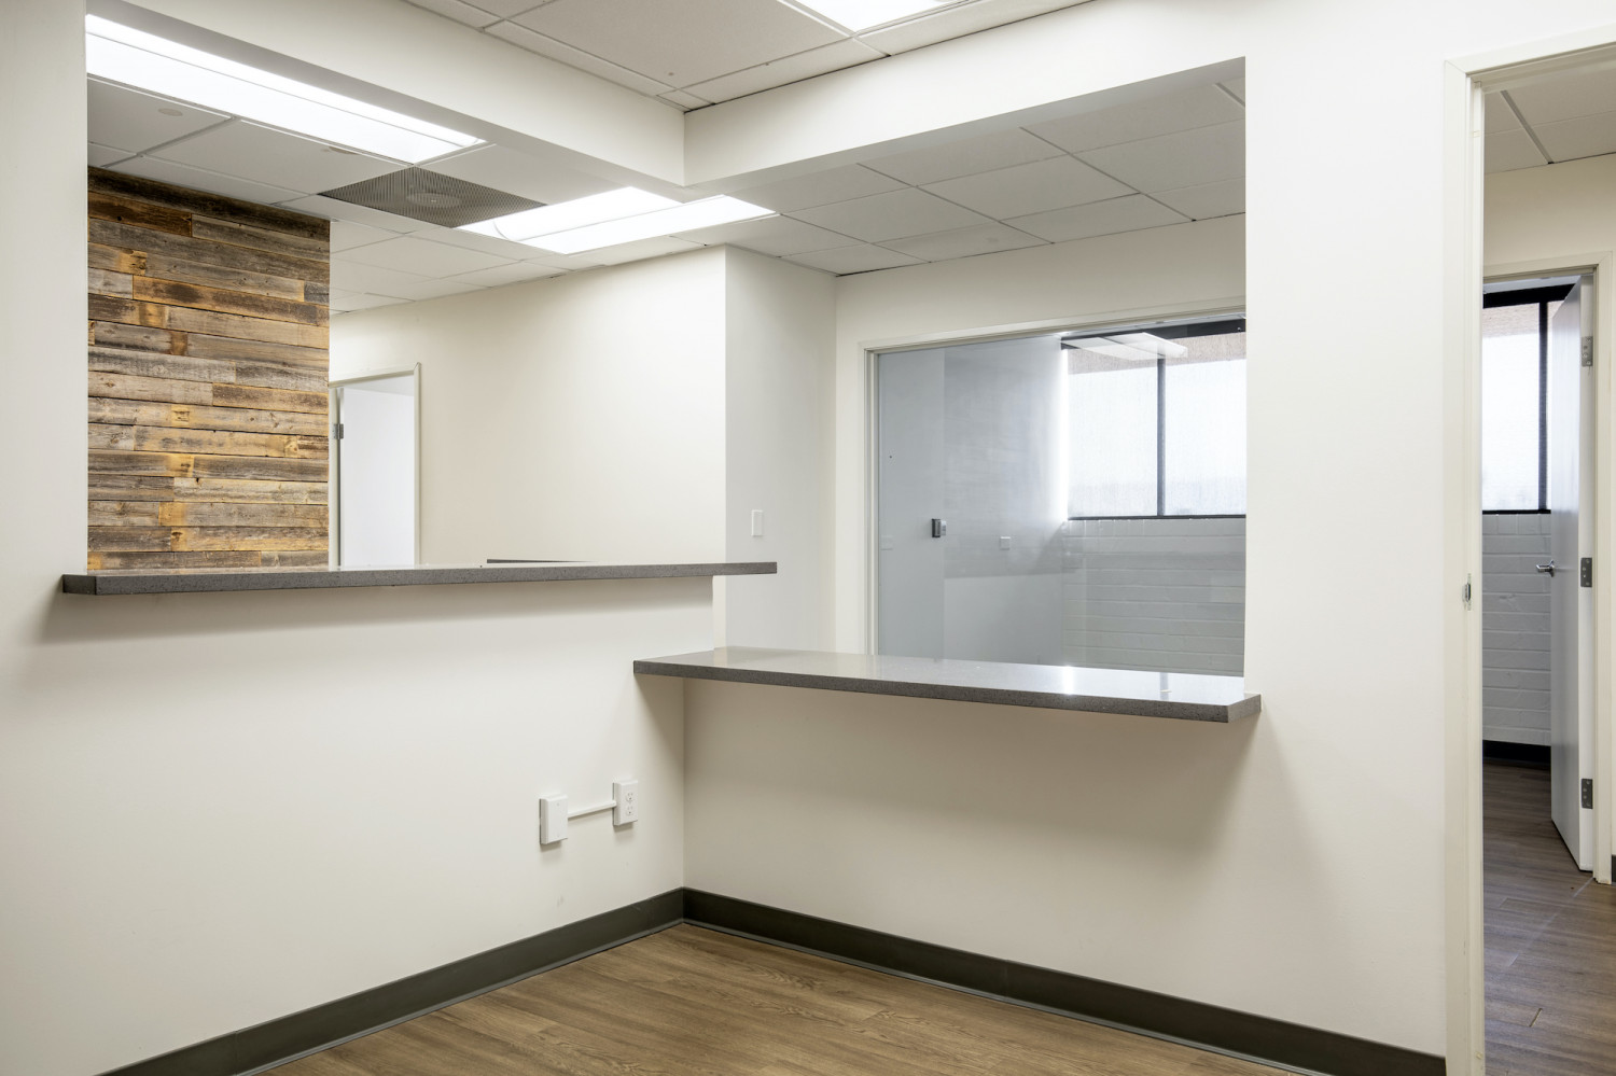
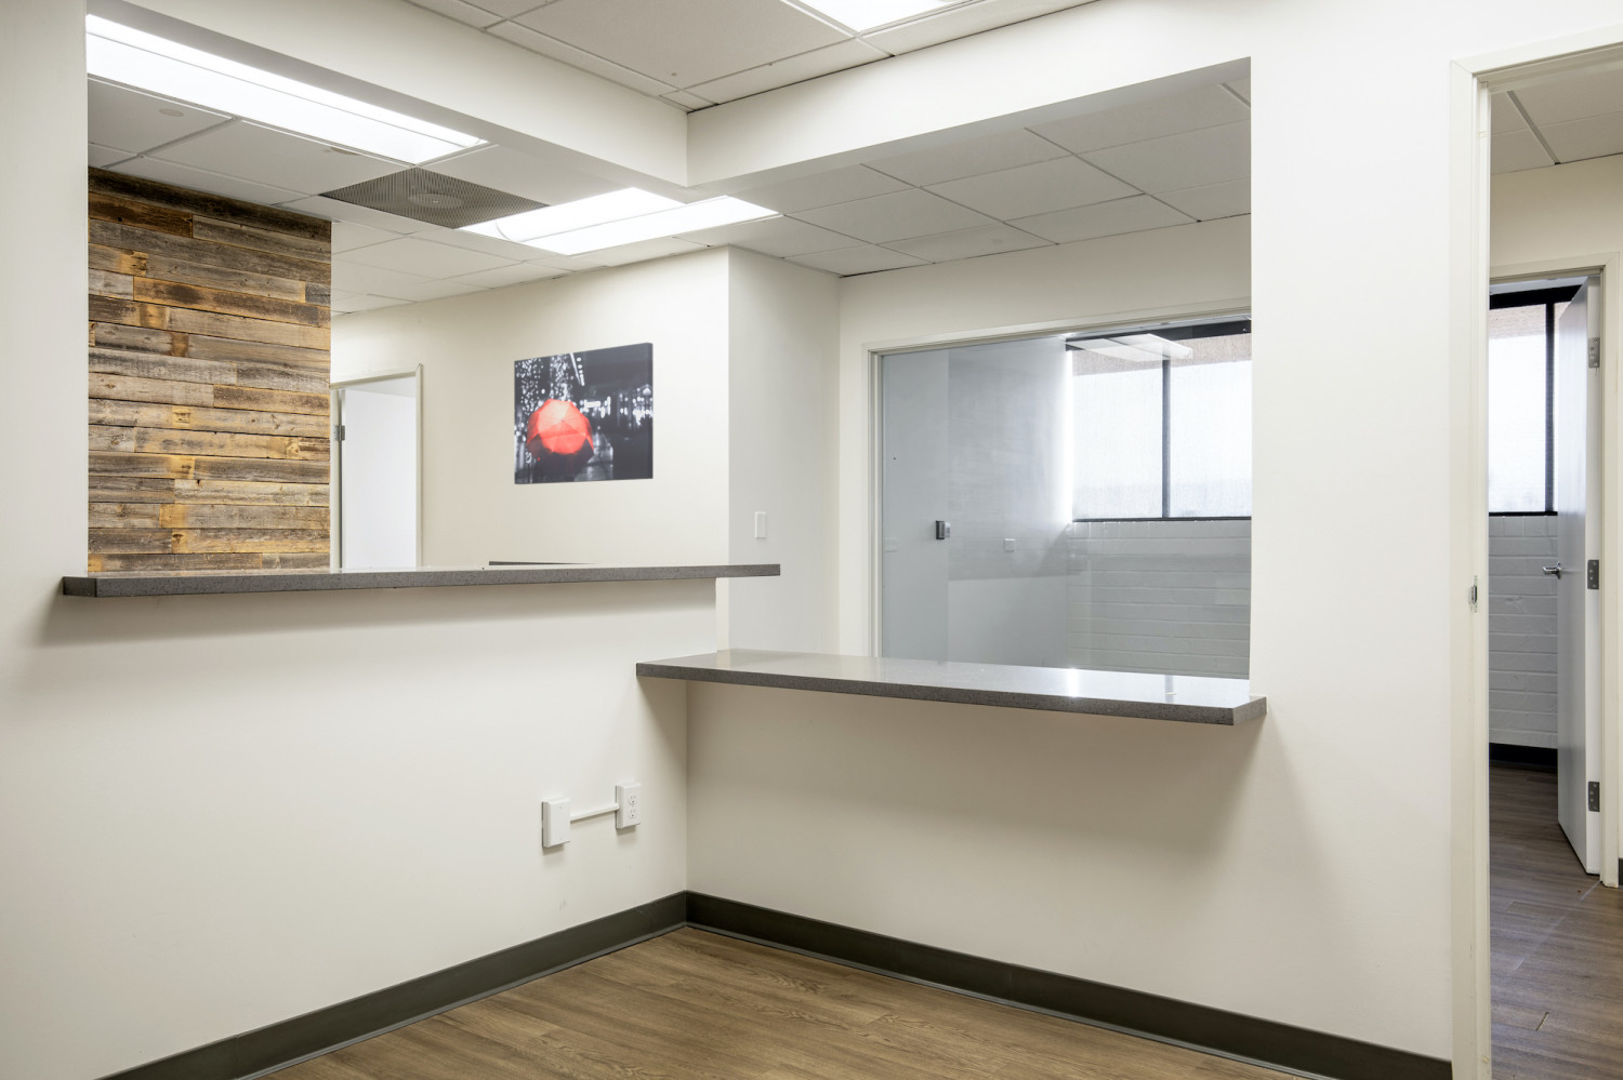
+ wall art (580, 416)
